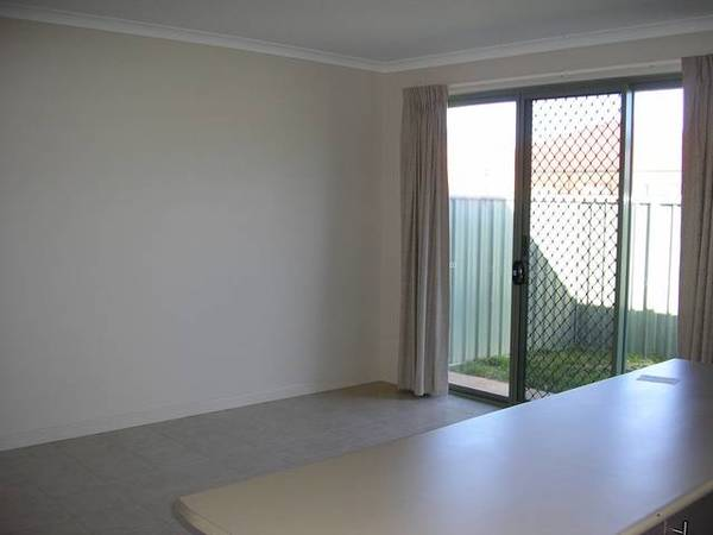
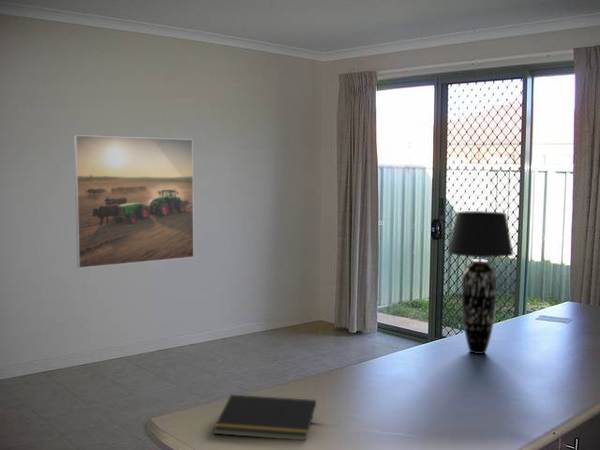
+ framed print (137, 200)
+ notepad (266, 416)
+ table lamp (479, 283)
